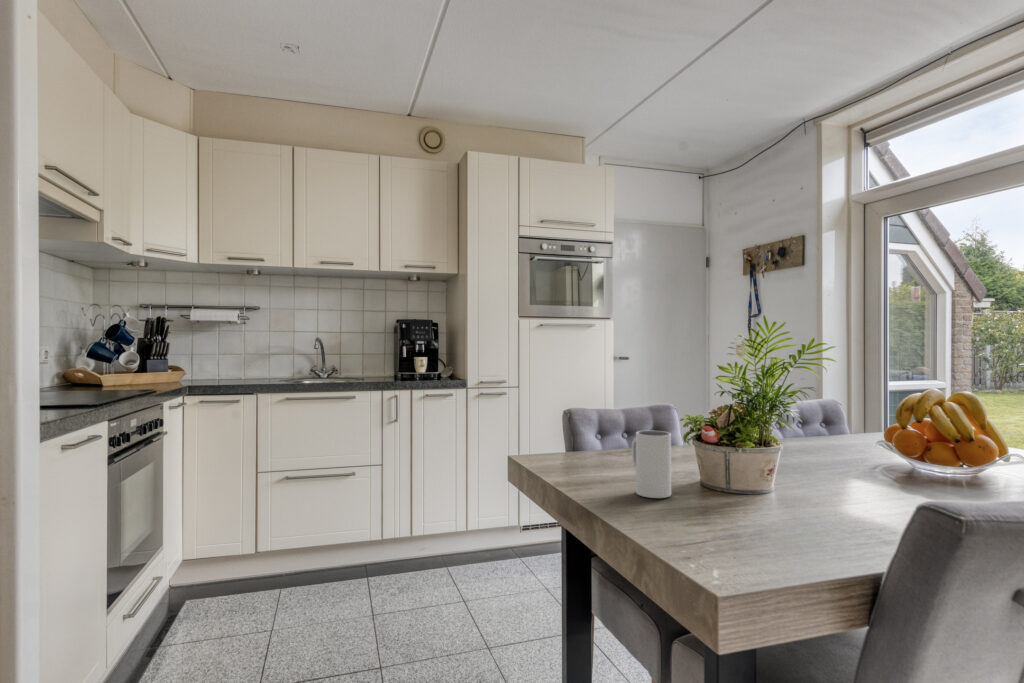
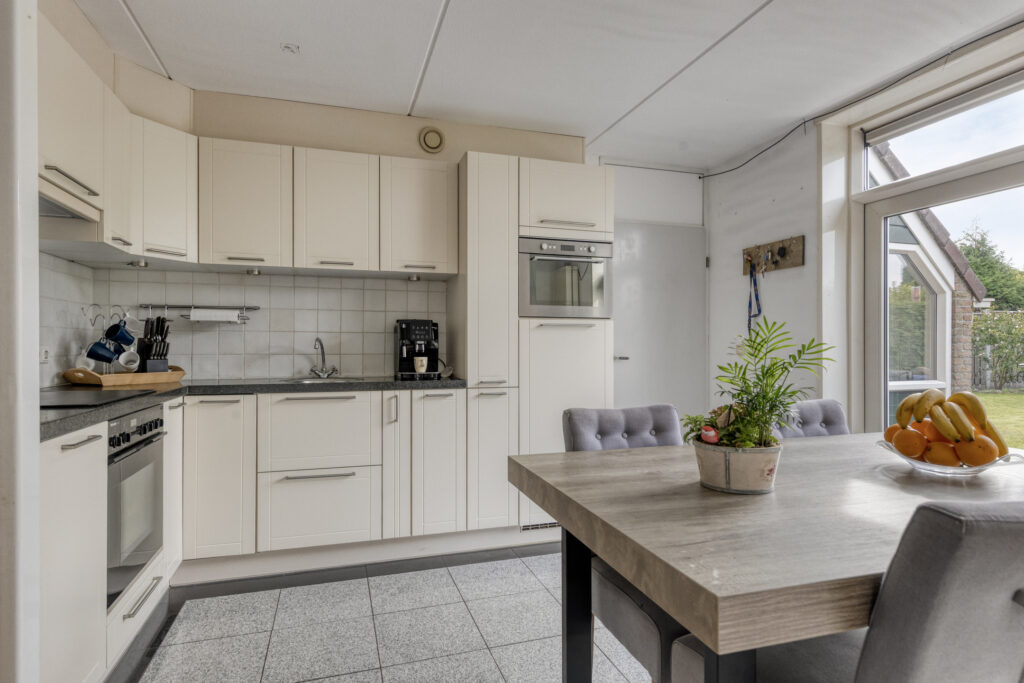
- mug (648, 461)
